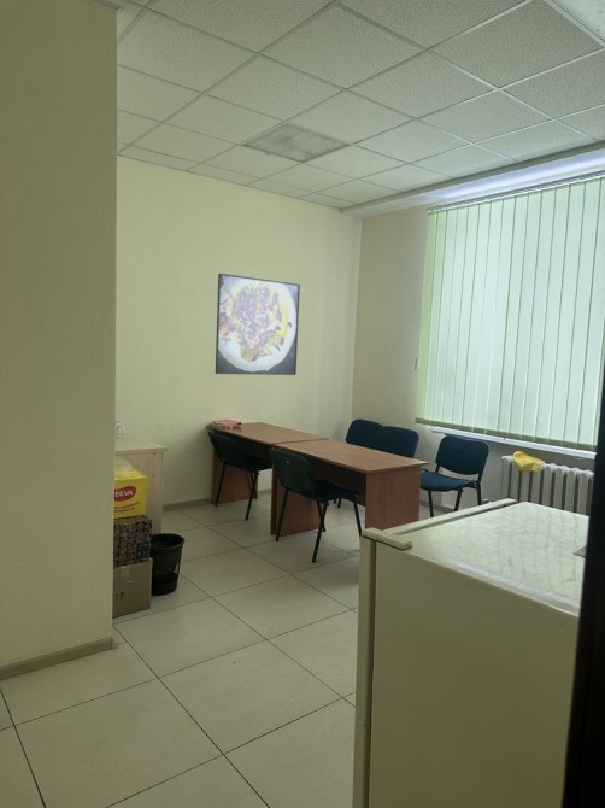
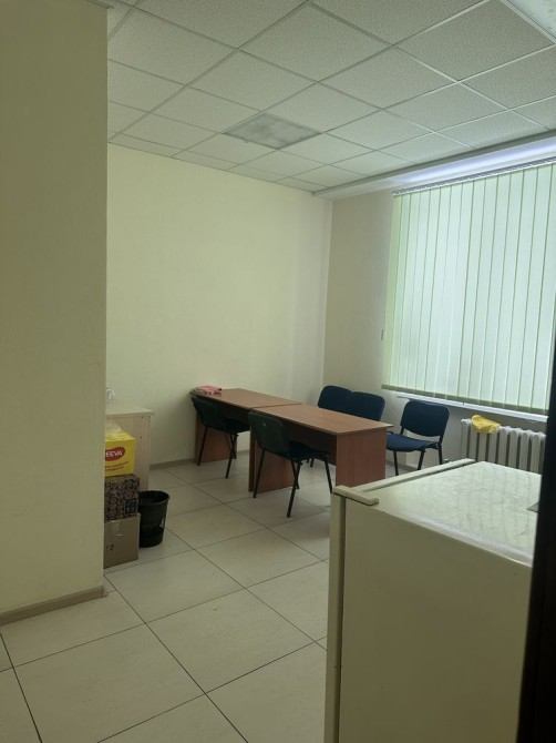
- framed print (259, 327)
